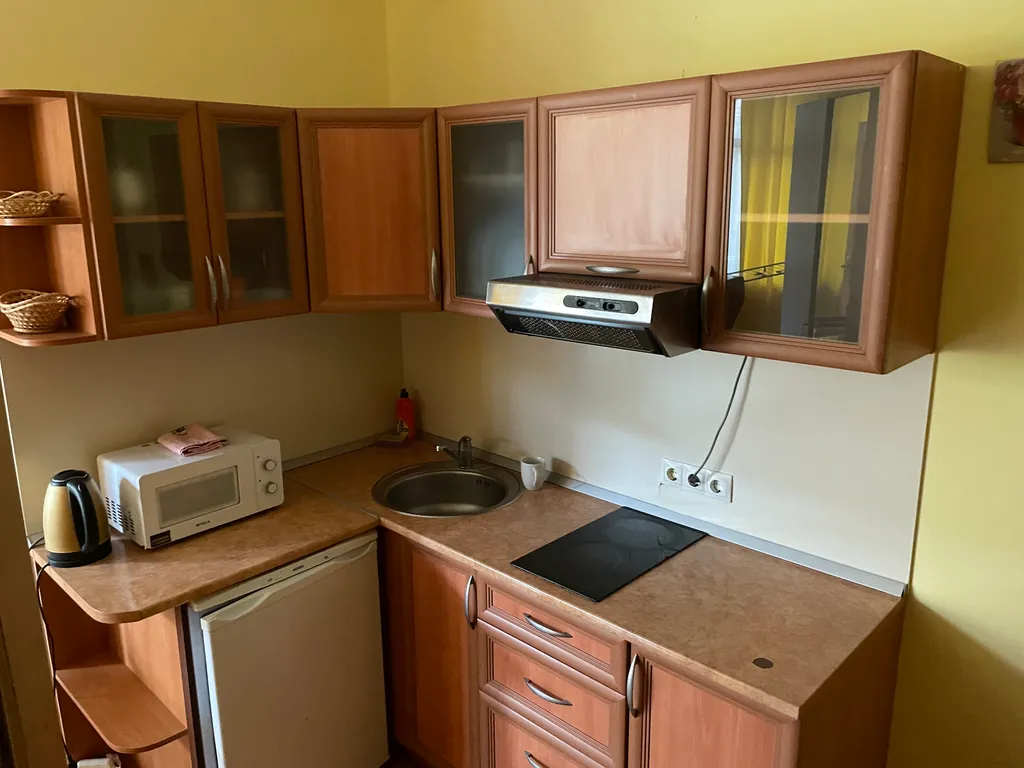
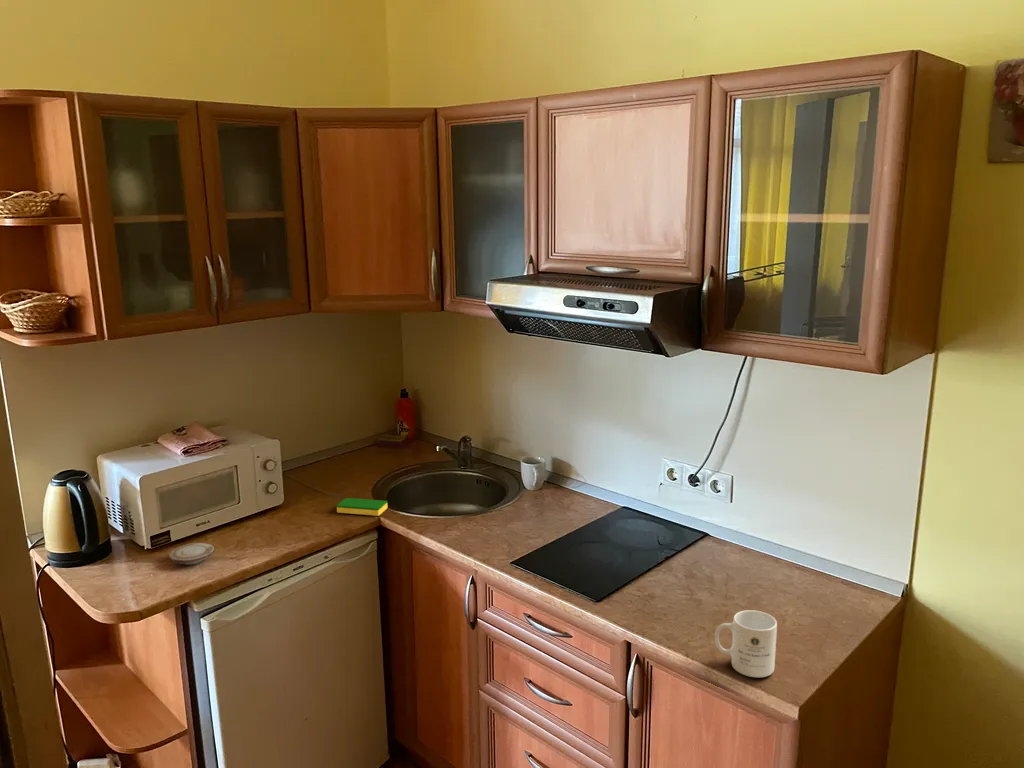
+ plate (191, 555)
+ dish sponge (362, 506)
+ mug (744, 641)
